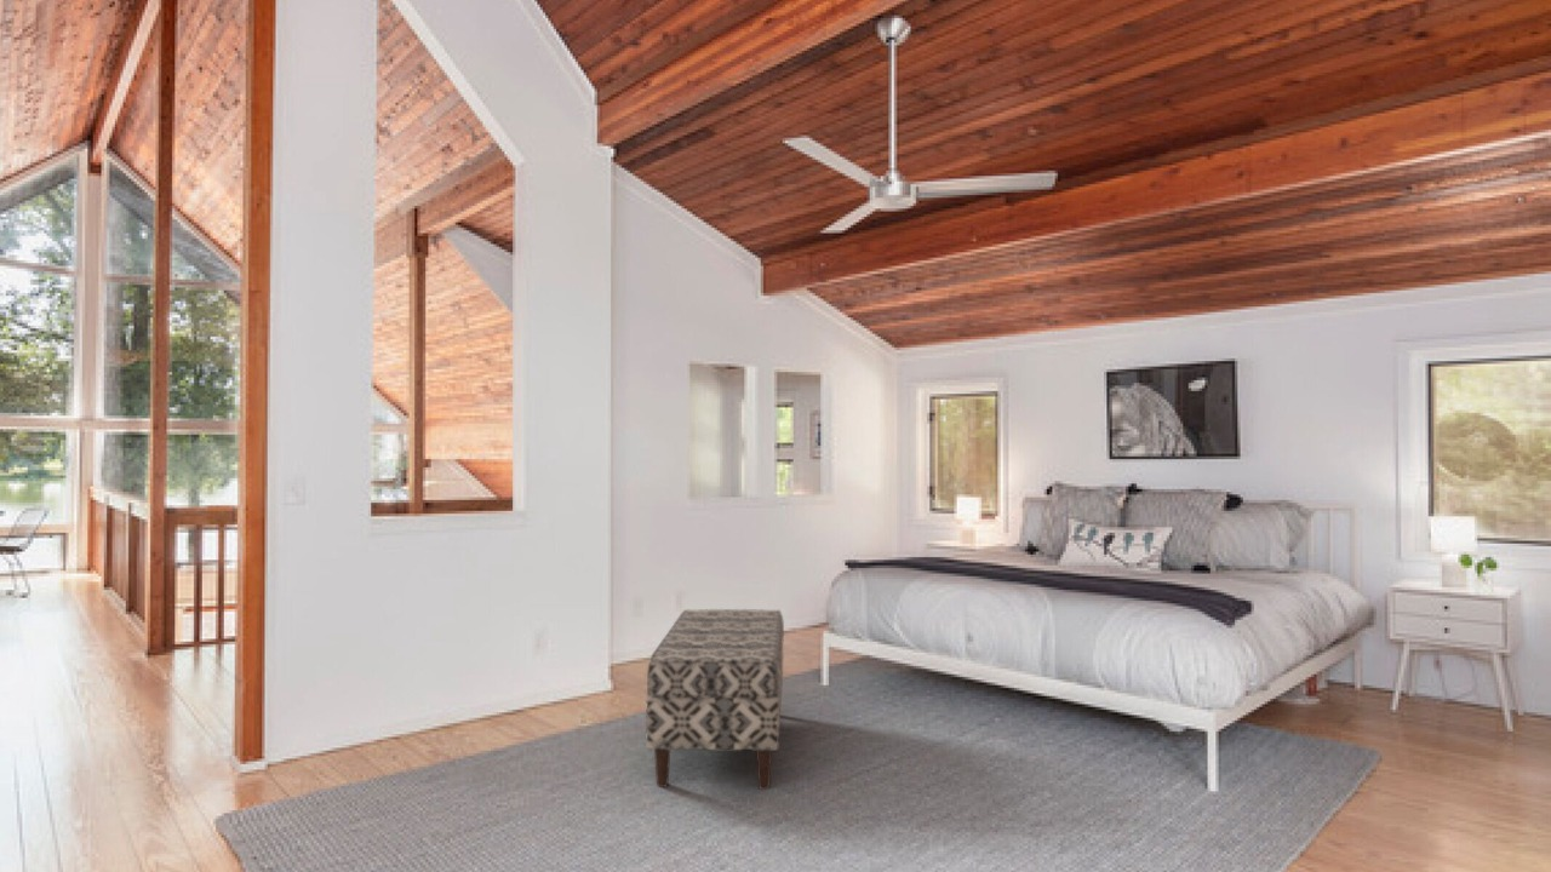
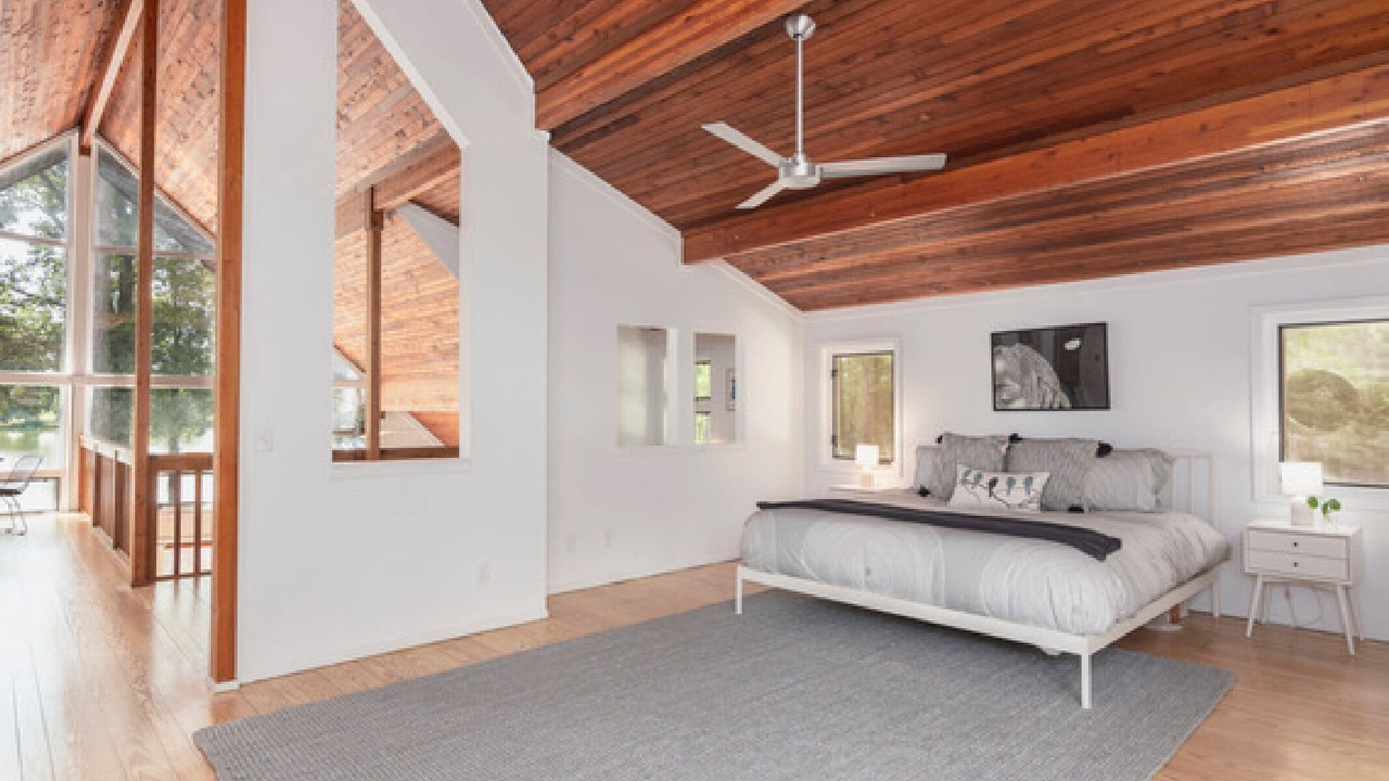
- bench (723, 688)
